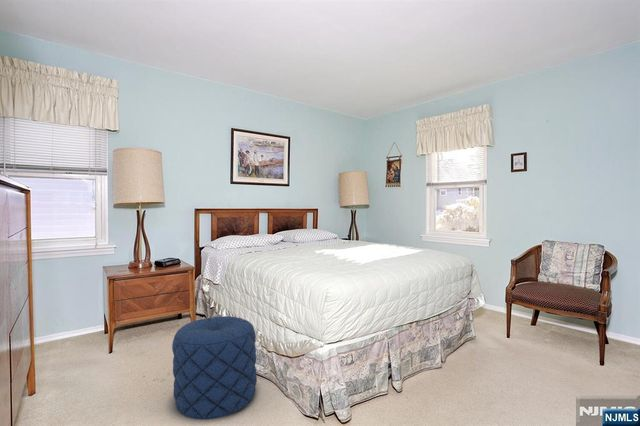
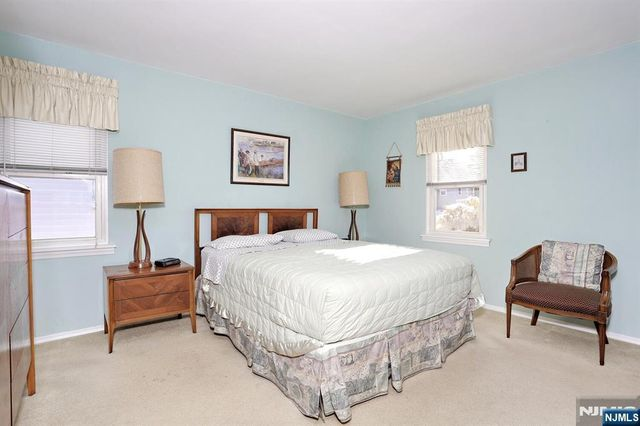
- pouf (216, 360)
